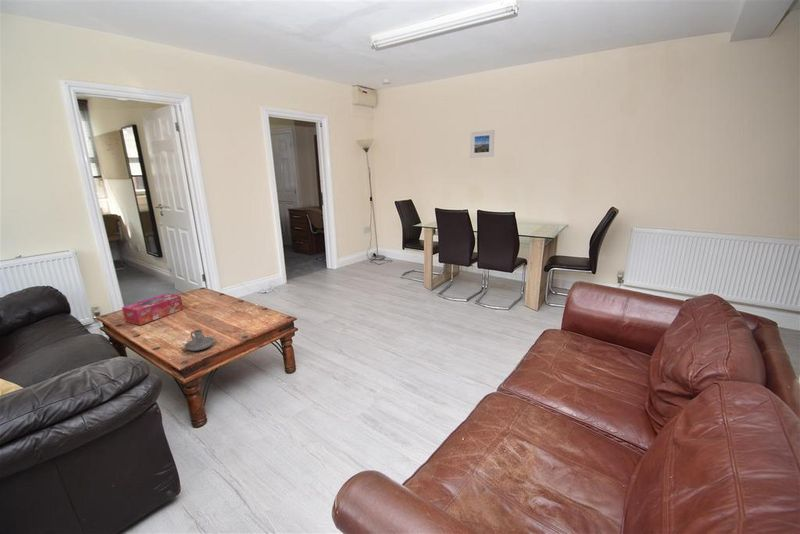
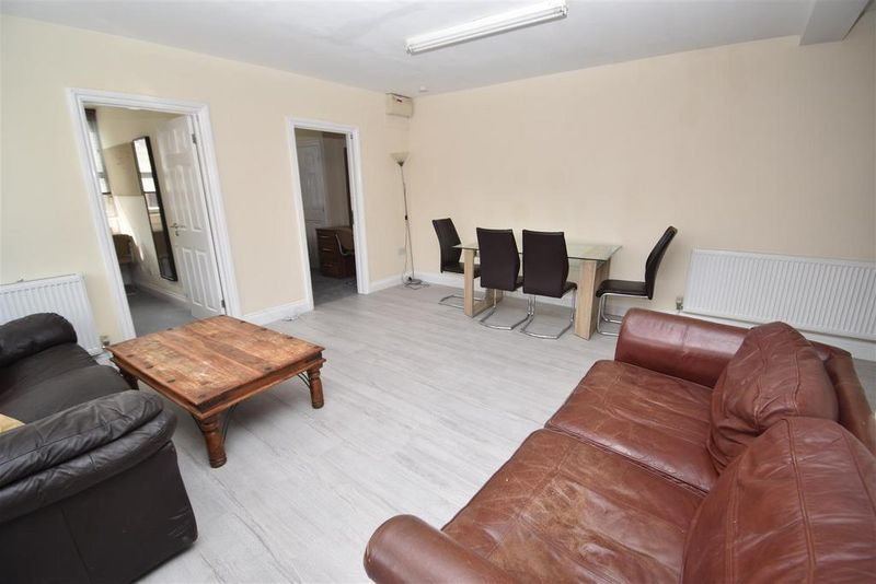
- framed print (481, 144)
- tissue box (153, 308)
- candle holder (197, 338)
